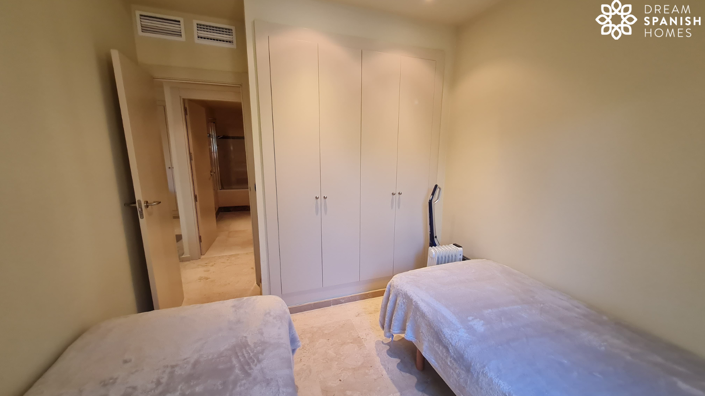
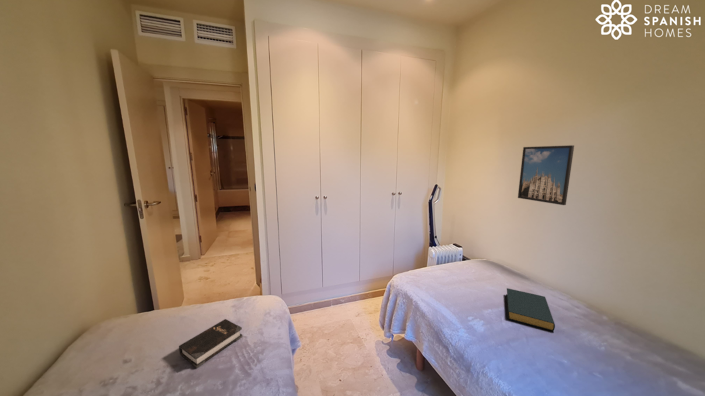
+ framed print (543, 174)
+ hardback book (527, 307)
+ hardback book (212, 340)
